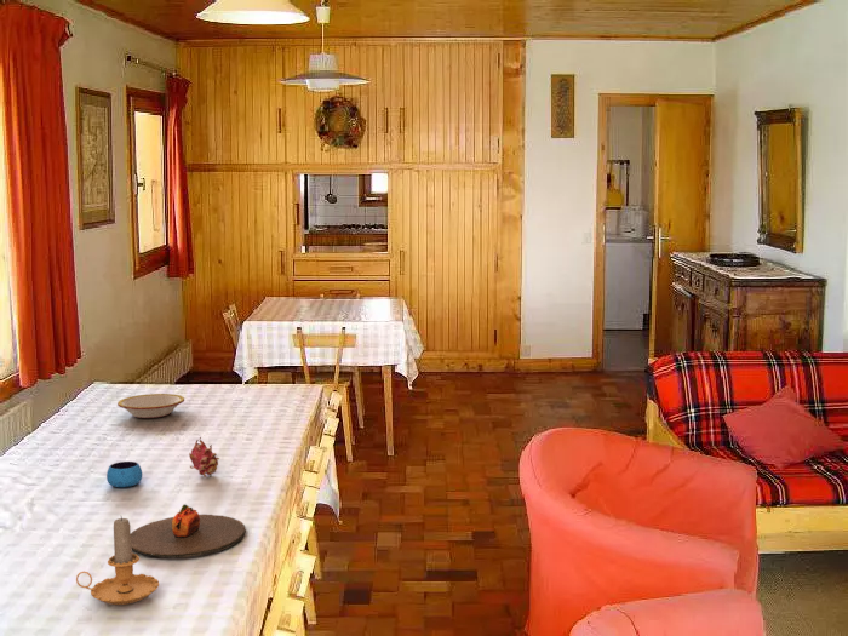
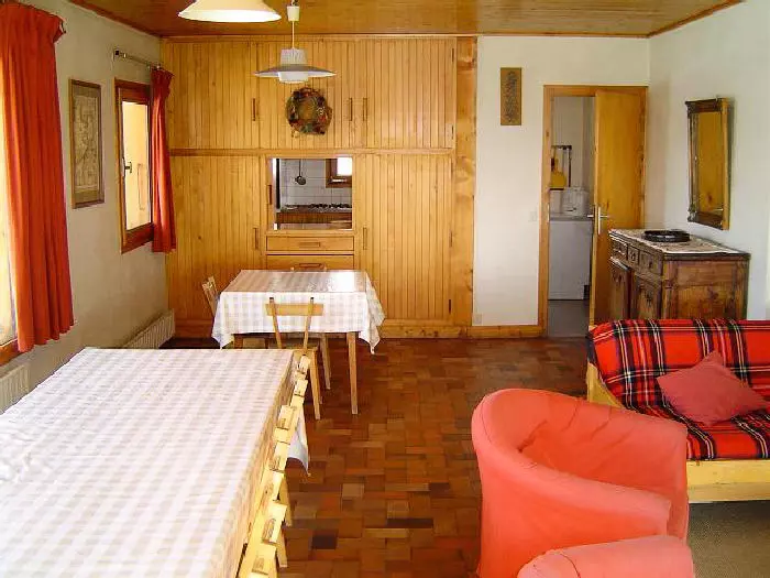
- fruit (204, 455)
- plate (185, 521)
- candle (115, 556)
- bowl (151, 407)
- mug (125, 472)
